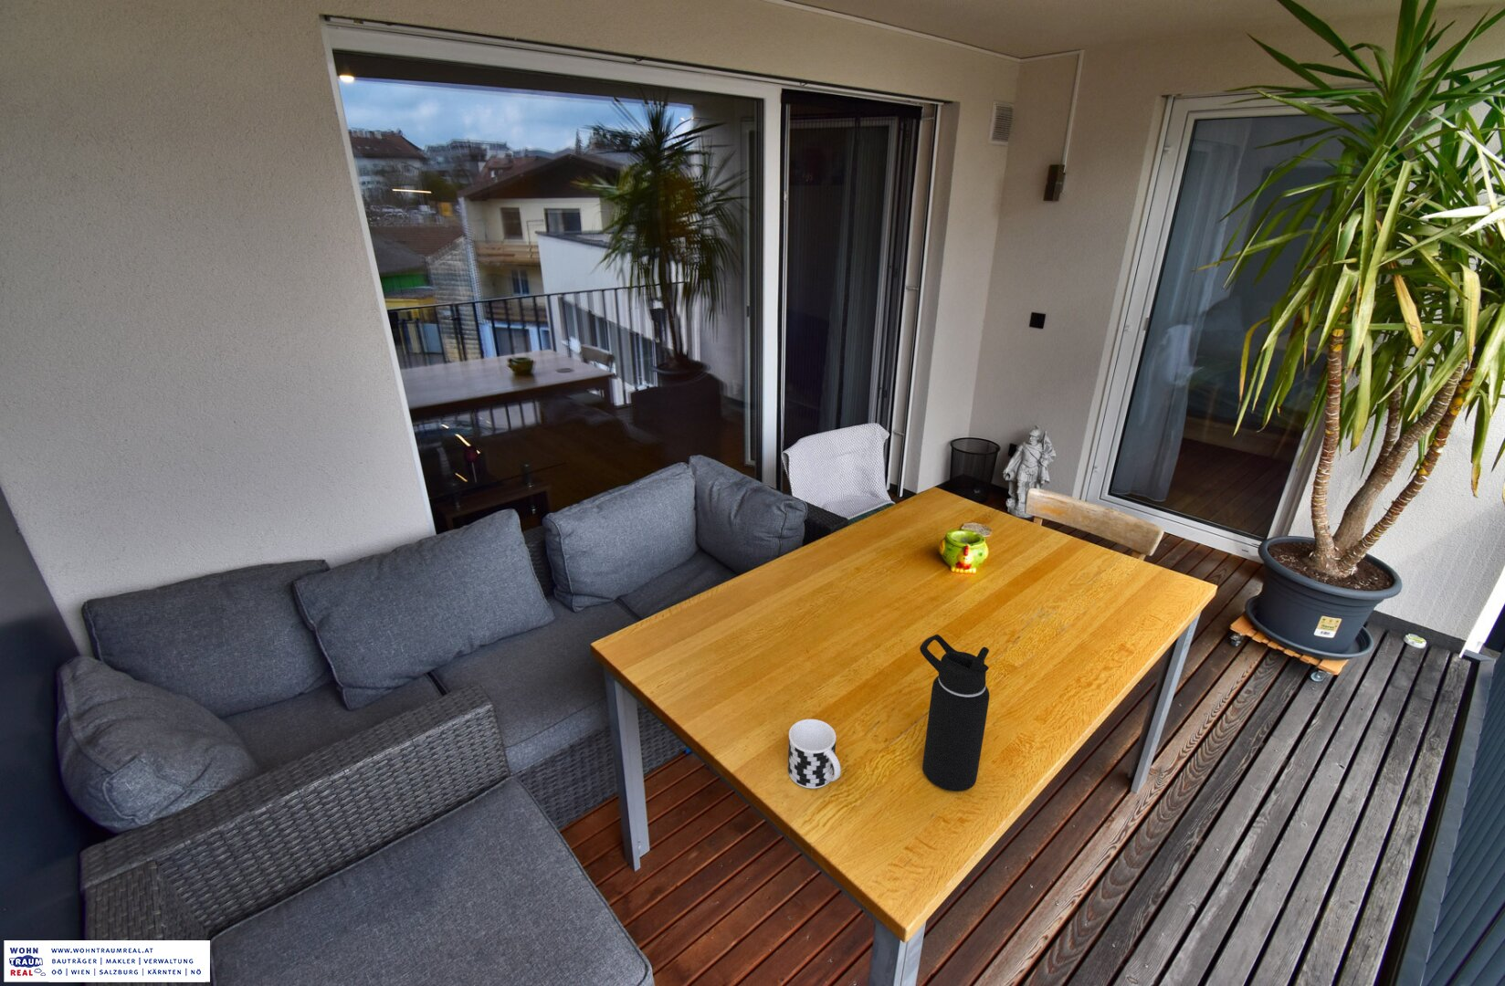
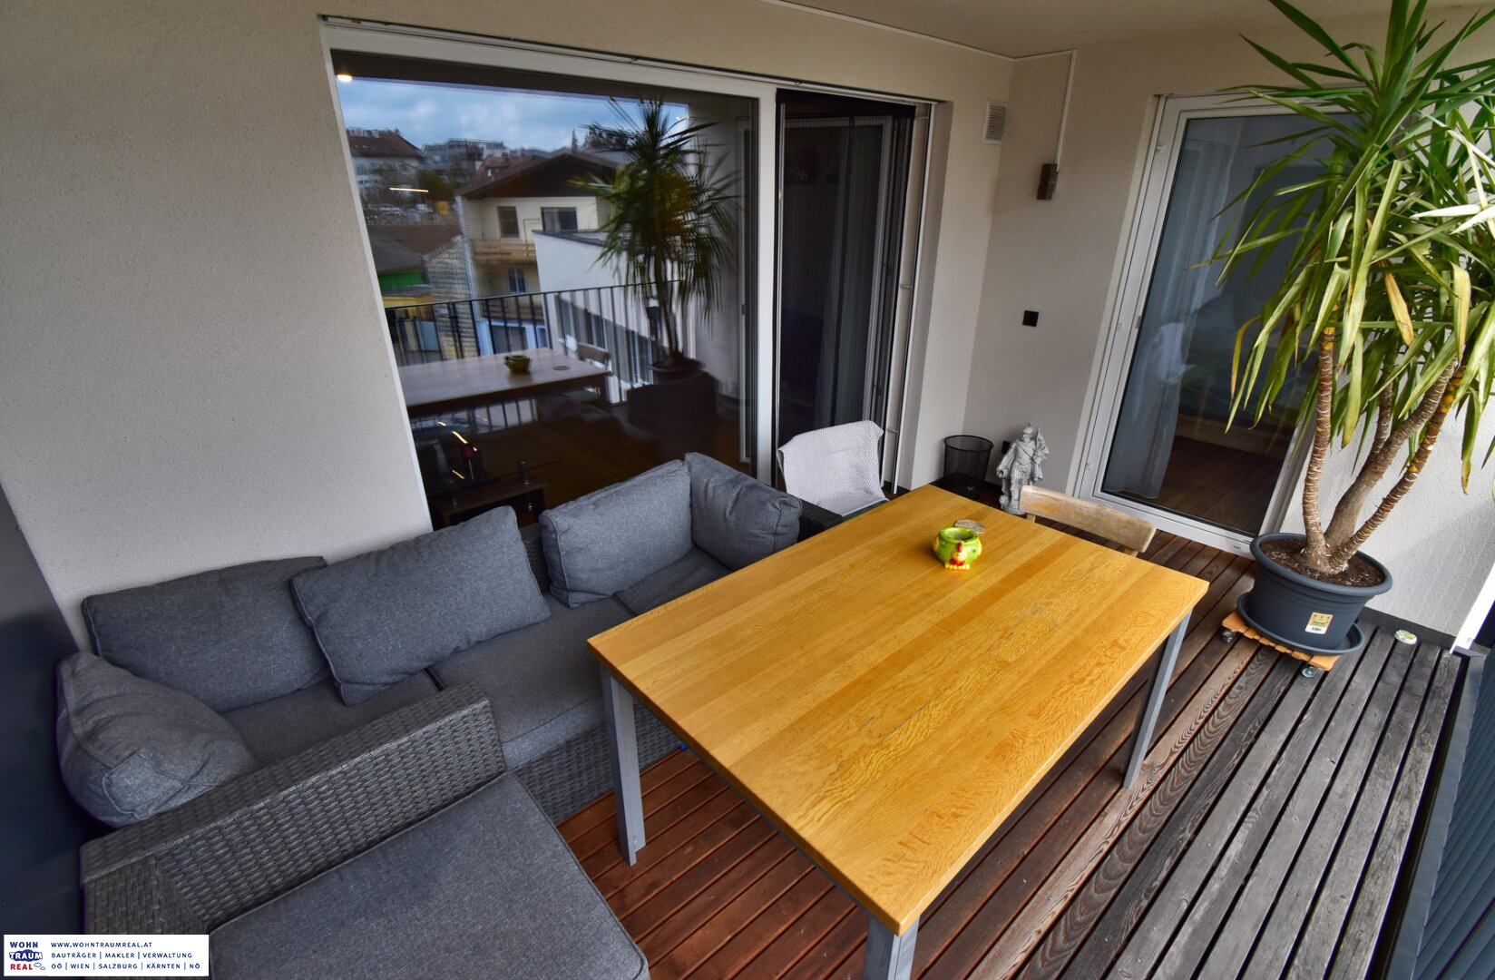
- cup (817, 758)
- water bottle (950, 706)
